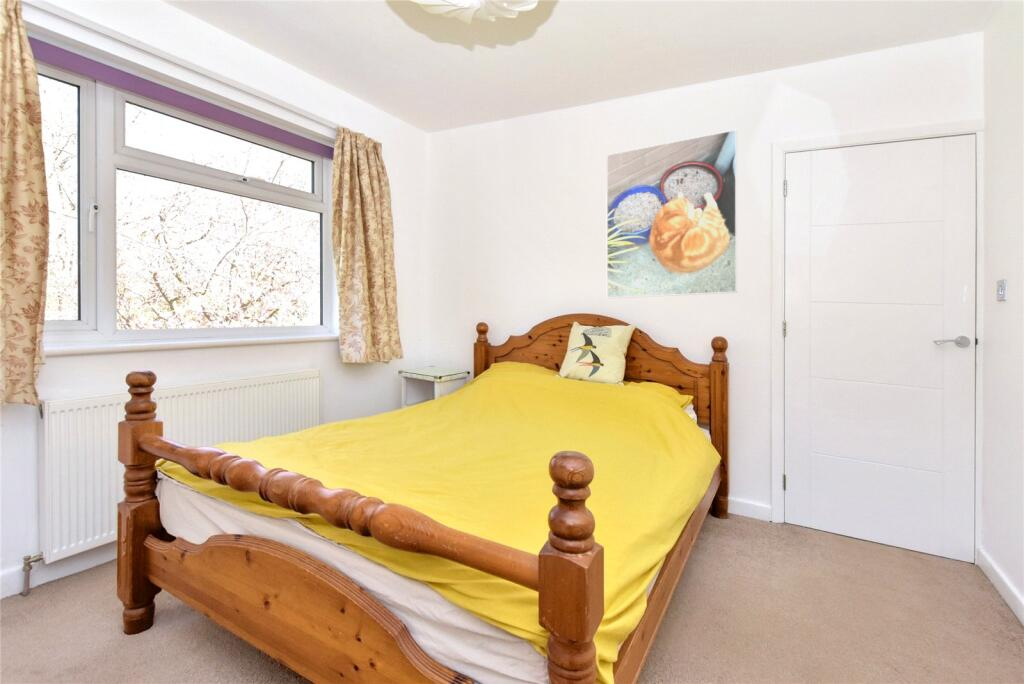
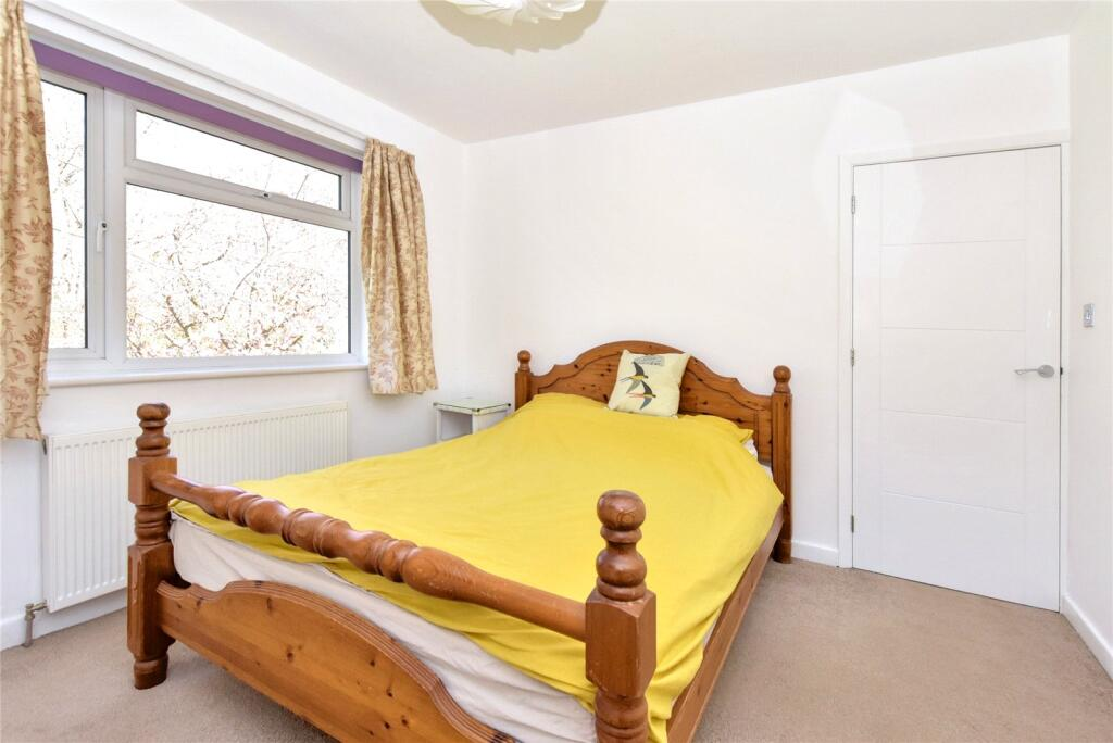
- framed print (667, 219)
